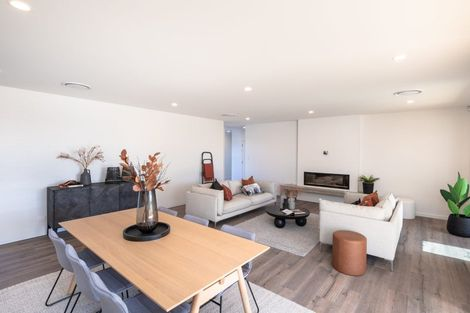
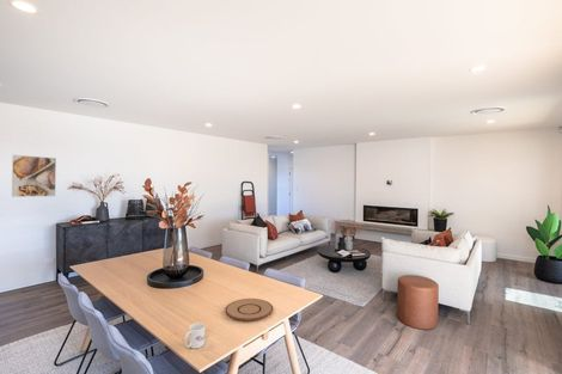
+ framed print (35, 176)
+ plate (249, 308)
+ mug (194, 336)
